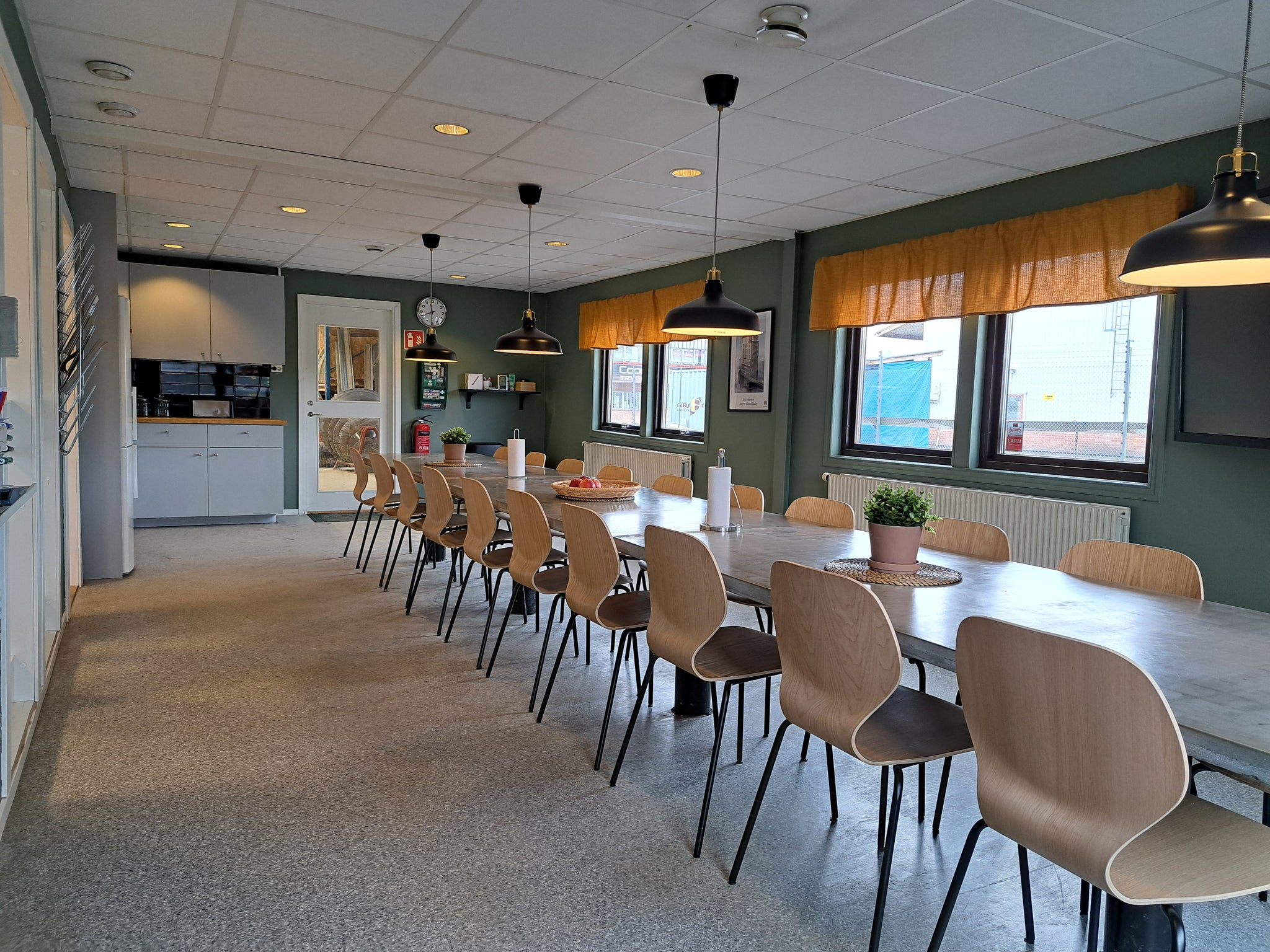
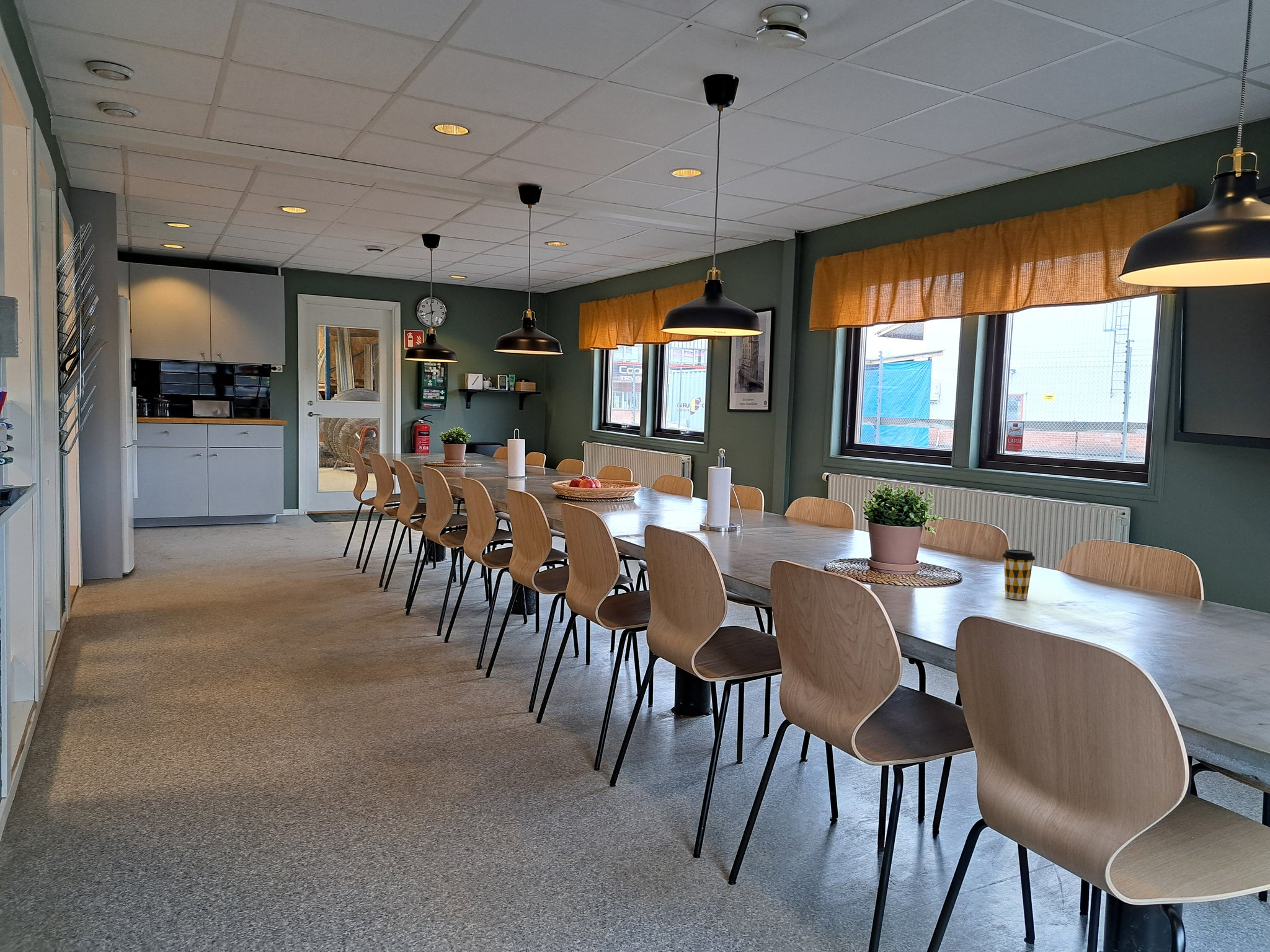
+ coffee cup (1017, 574)
